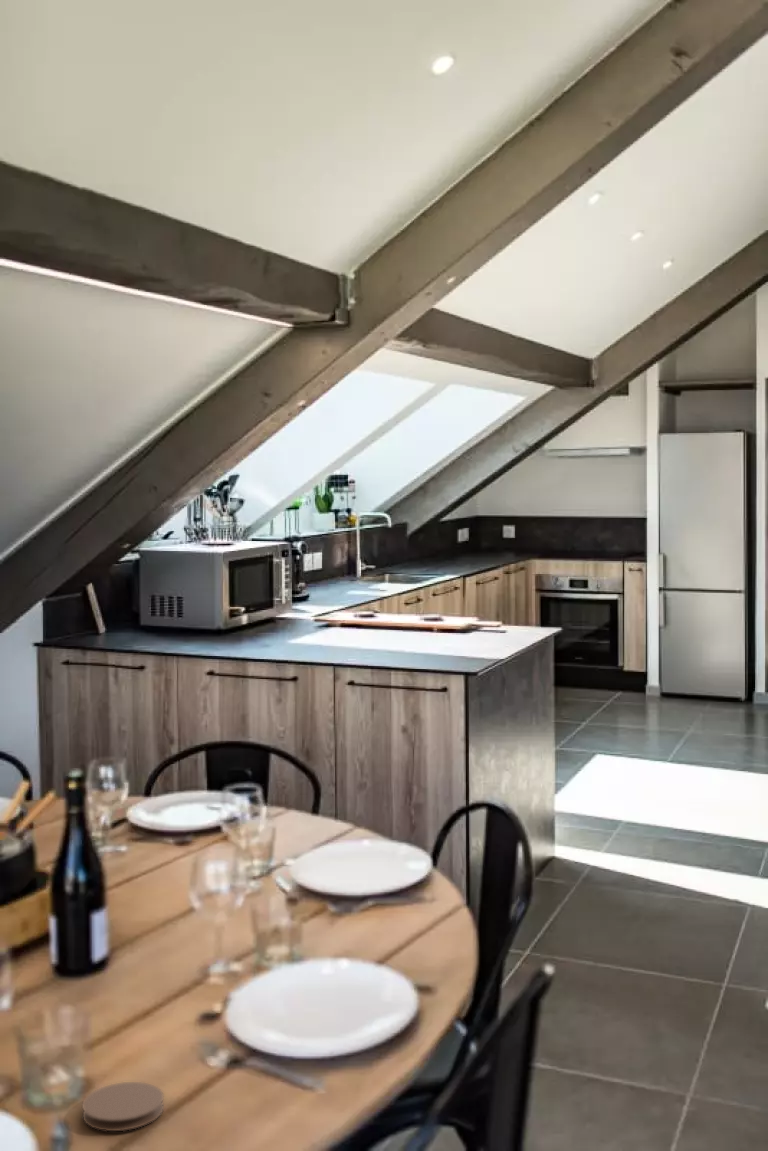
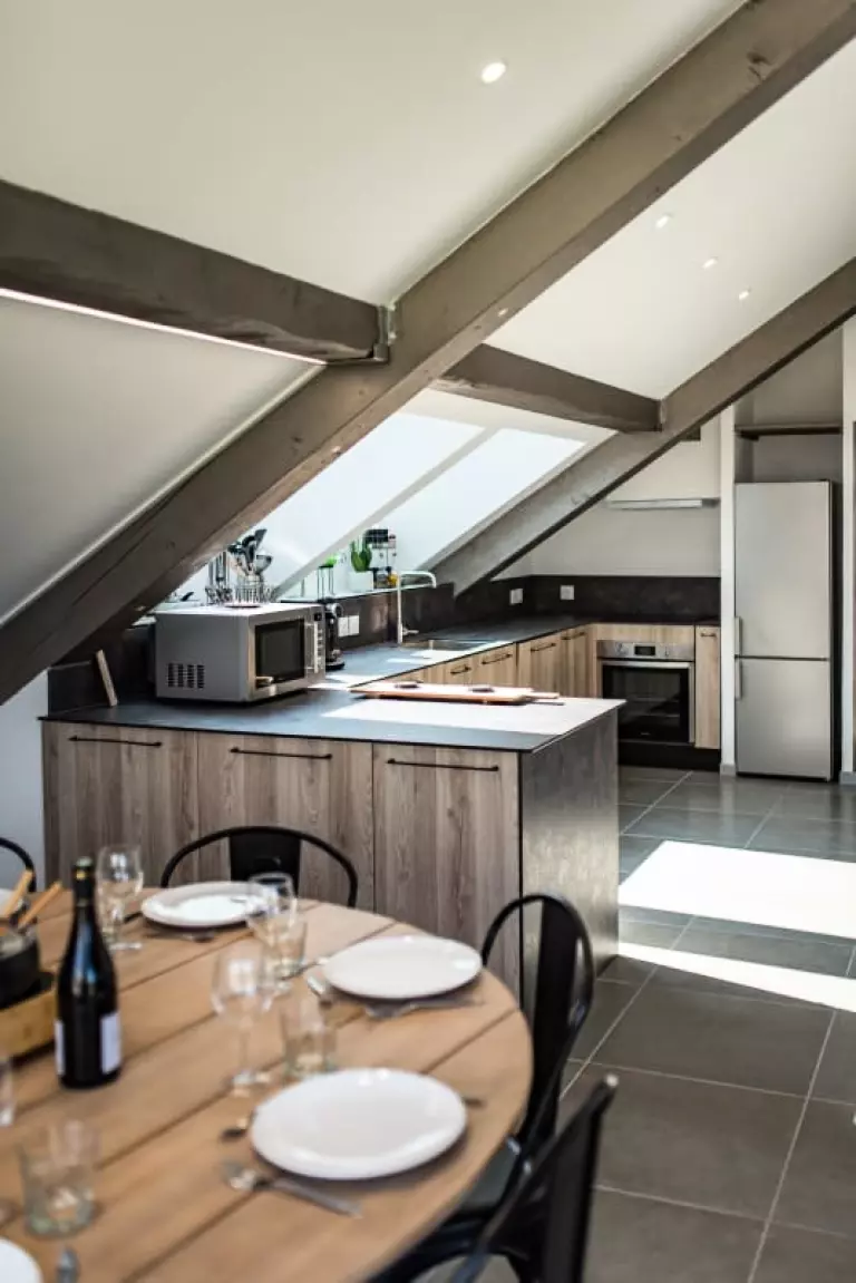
- coaster (123, 1105)
